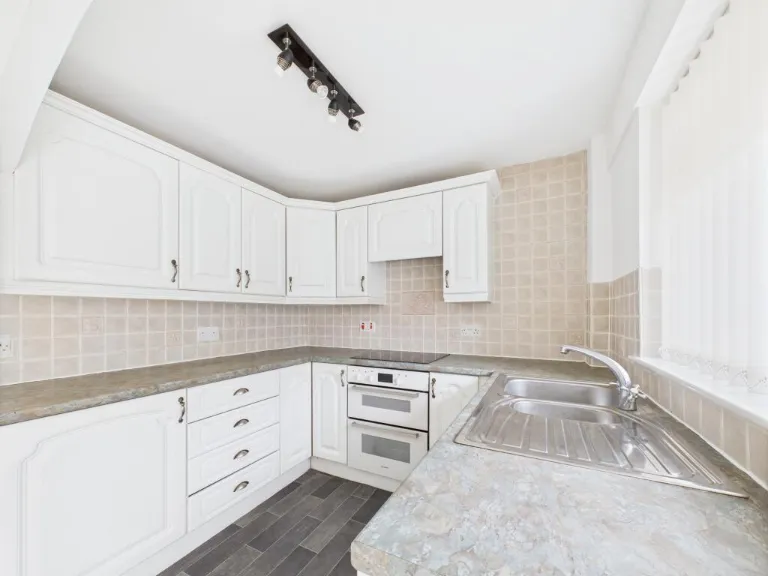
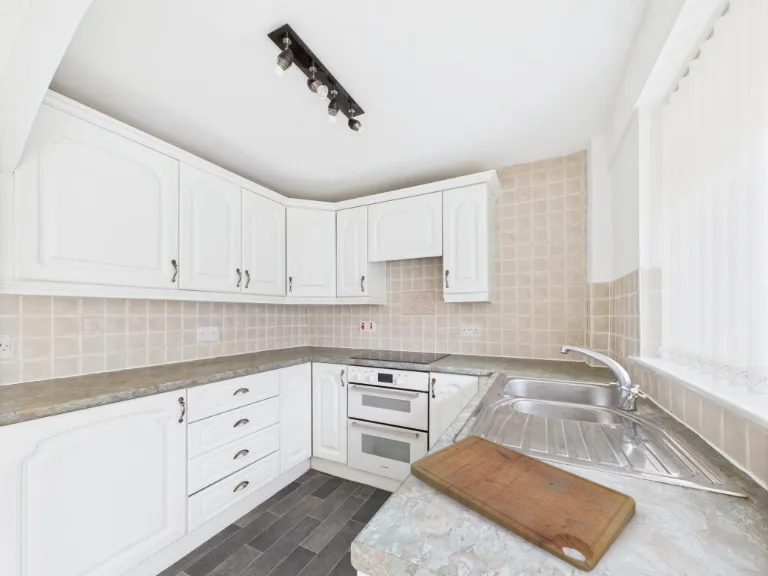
+ cutting board (512, 484)
